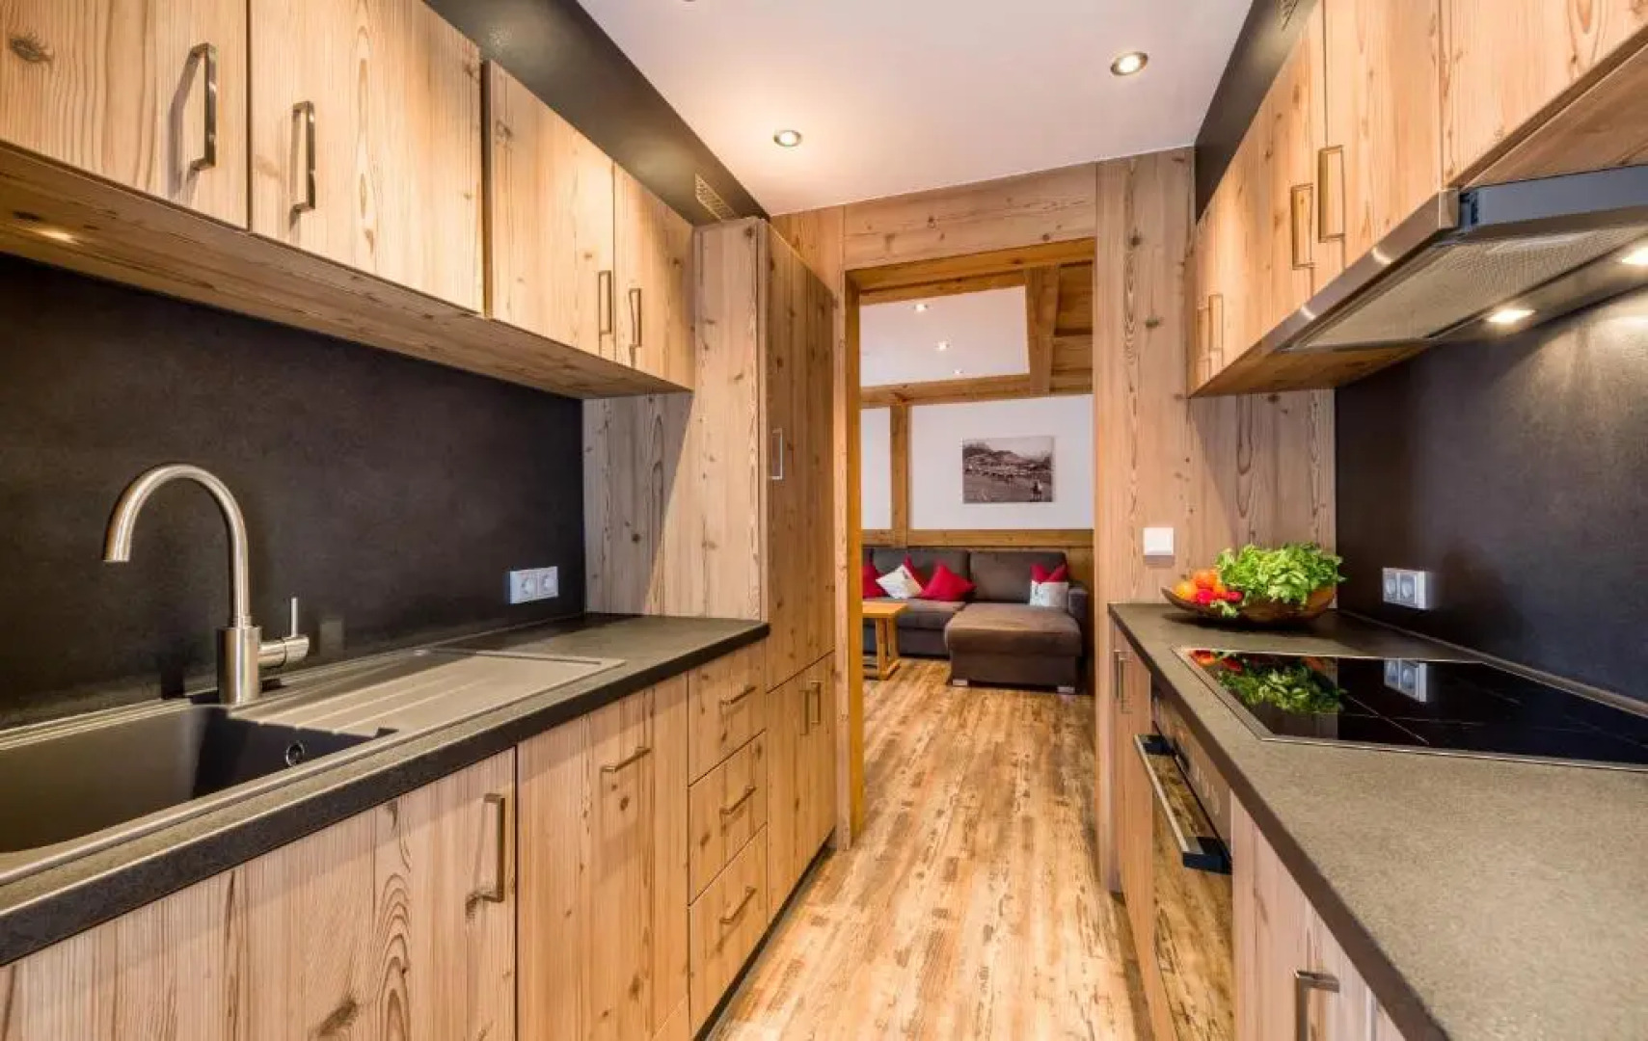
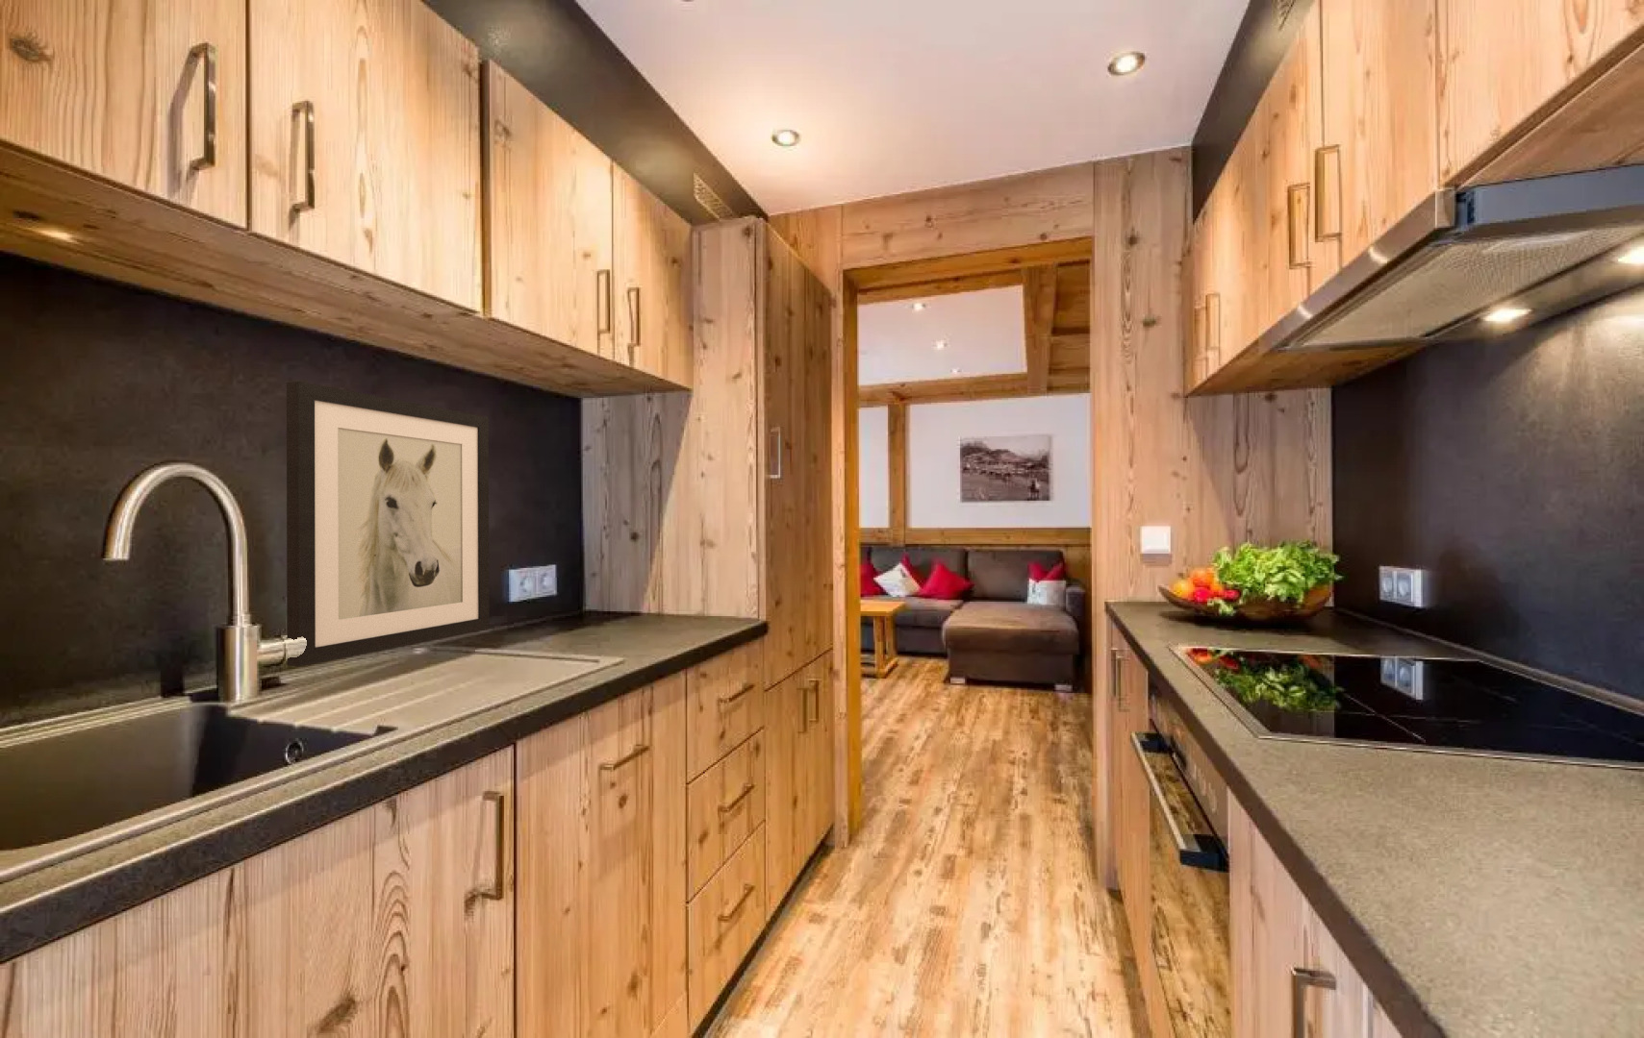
+ wall art (402, 523)
